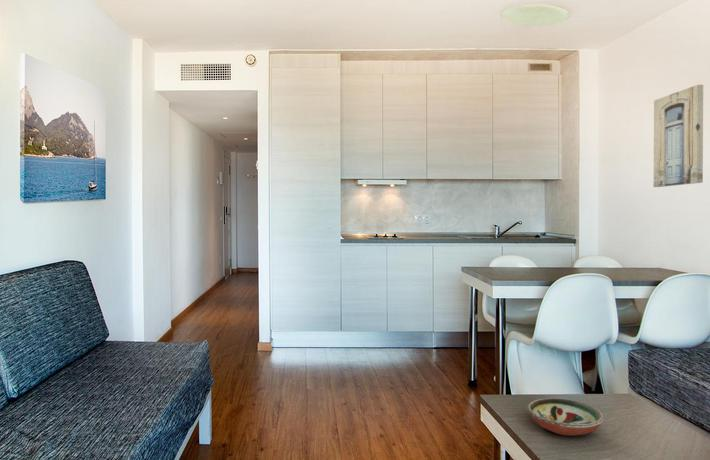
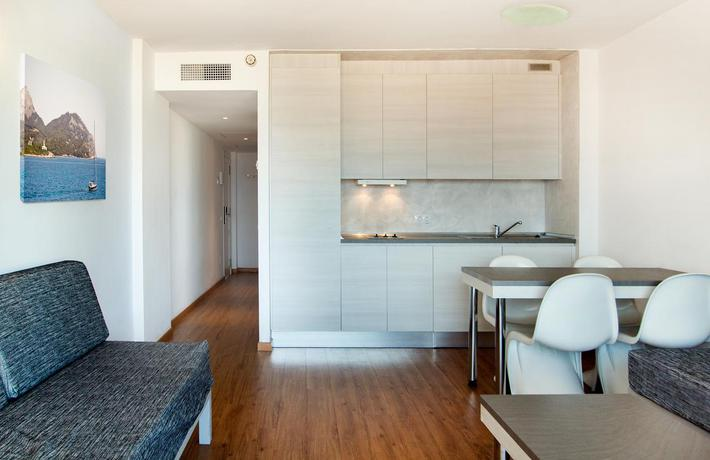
- wall art (676, 139)
- decorative bowl (564, 419)
